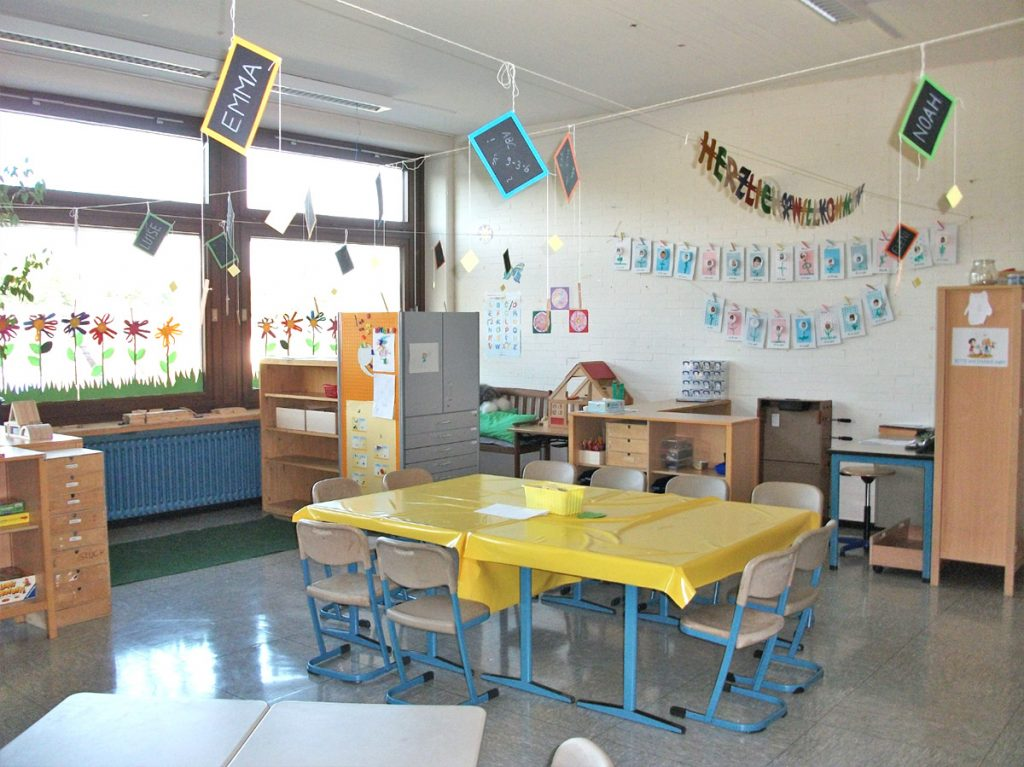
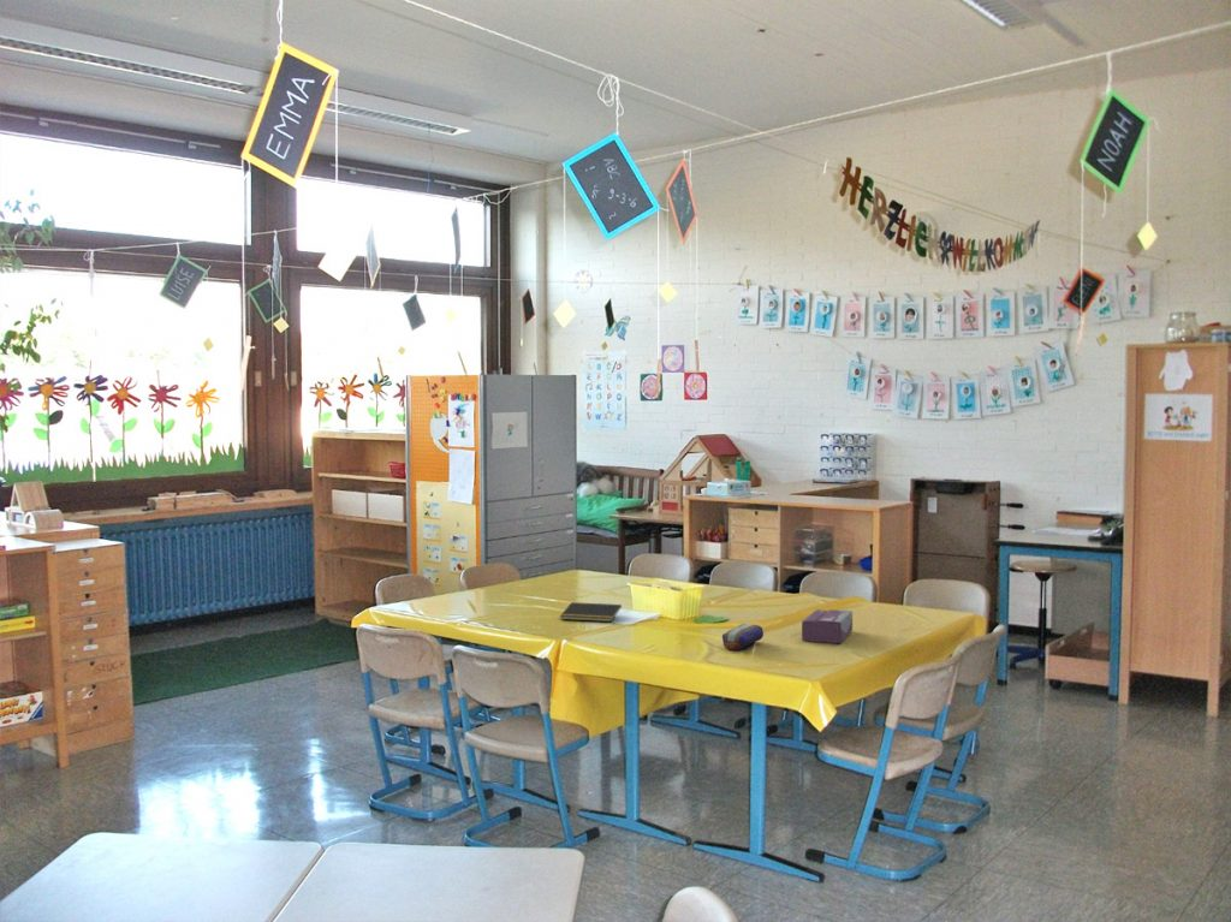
+ notepad (590, 611)
+ tissue box (827, 625)
+ pencil case (743, 636)
